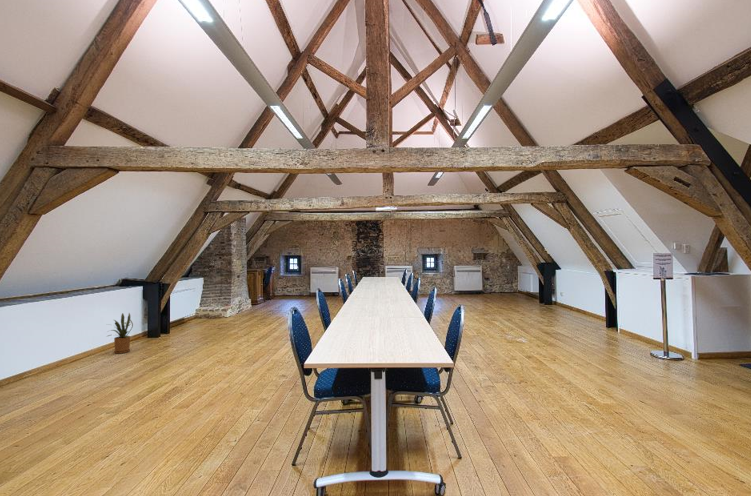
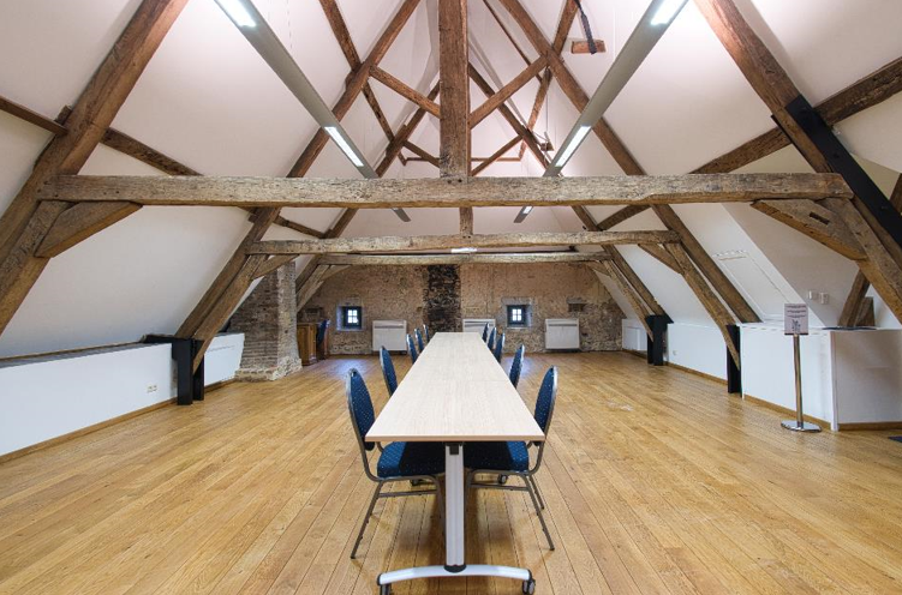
- house plant (119, 332)
